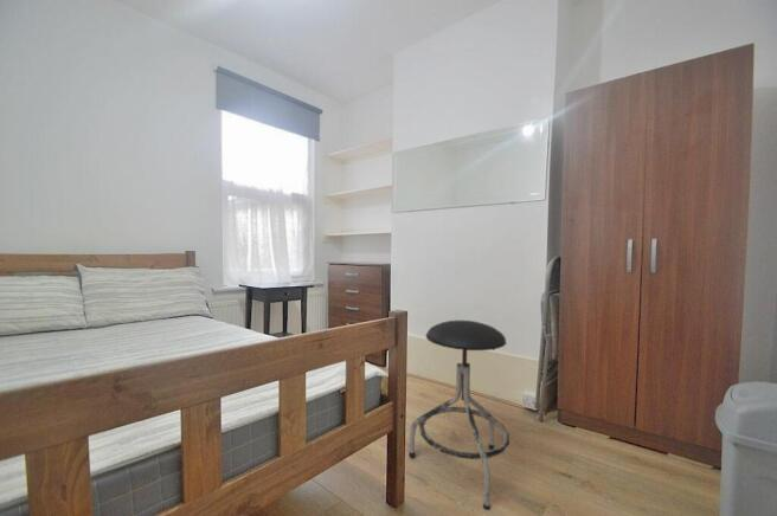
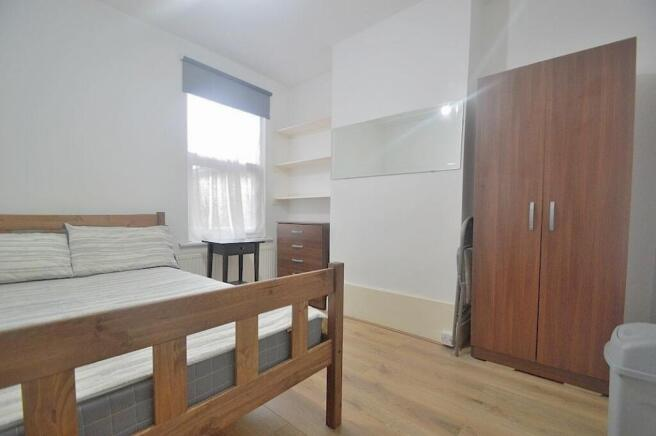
- stool (465, 398)
